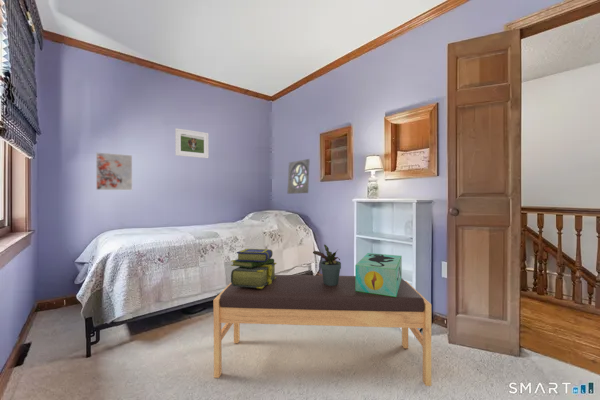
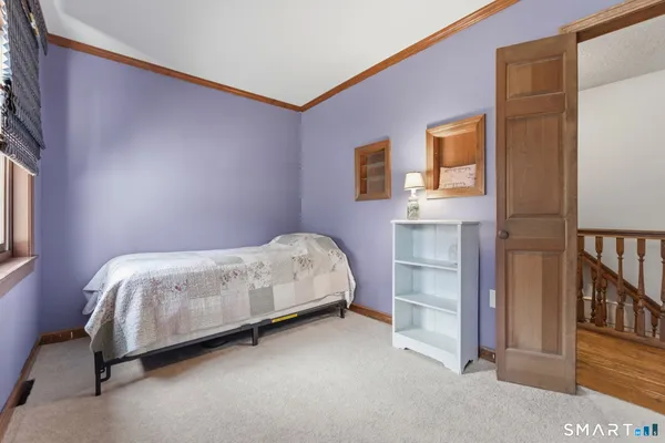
- wall ornament (298, 177)
- stack of books (254, 265)
- decorative box (380, 271)
- bench (319, 321)
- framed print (114, 172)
- potted plant (327, 263)
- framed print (192, 143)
